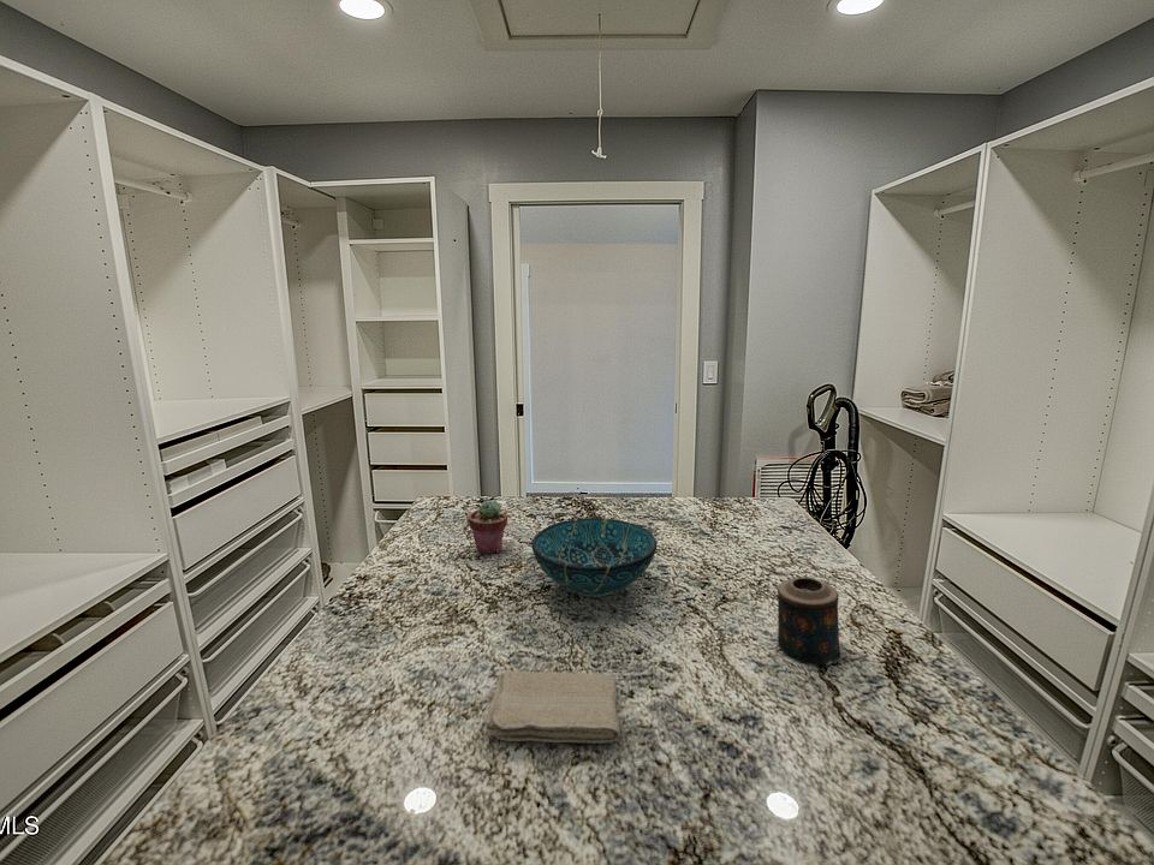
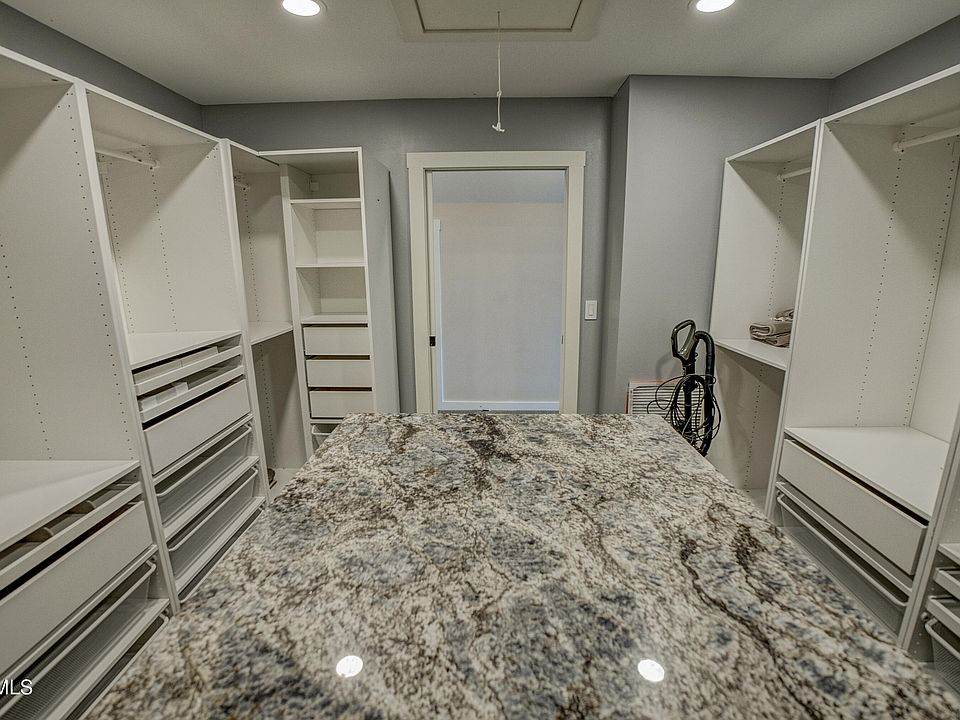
- washcloth (554, 703)
- candle (811, 613)
- decorative bowl (594, 562)
- potted succulent (488, 525)
